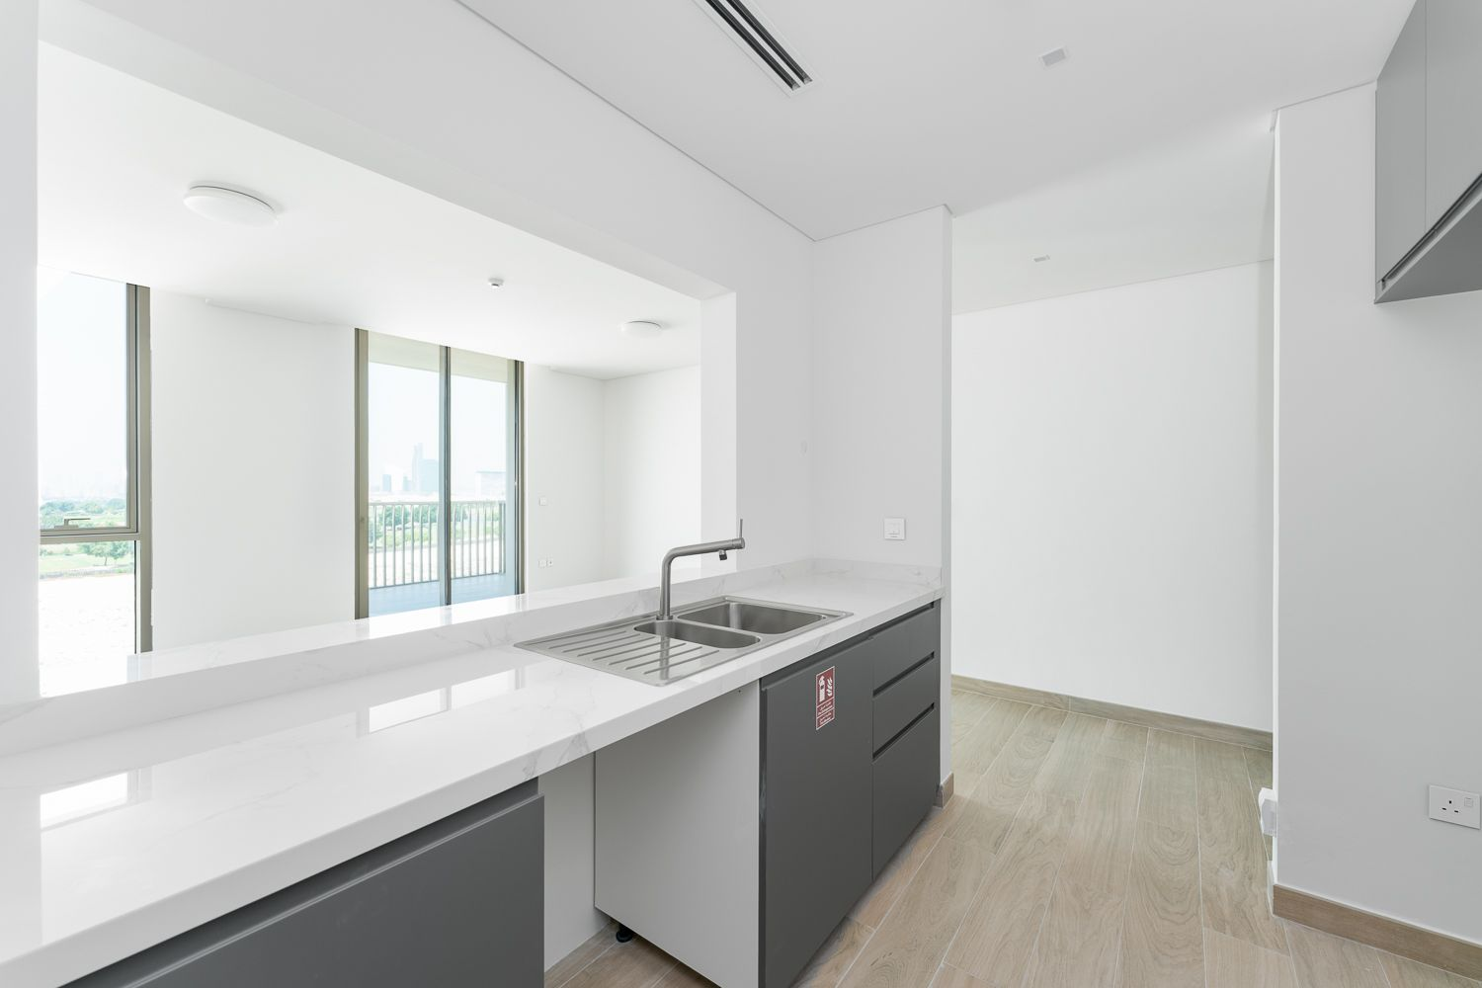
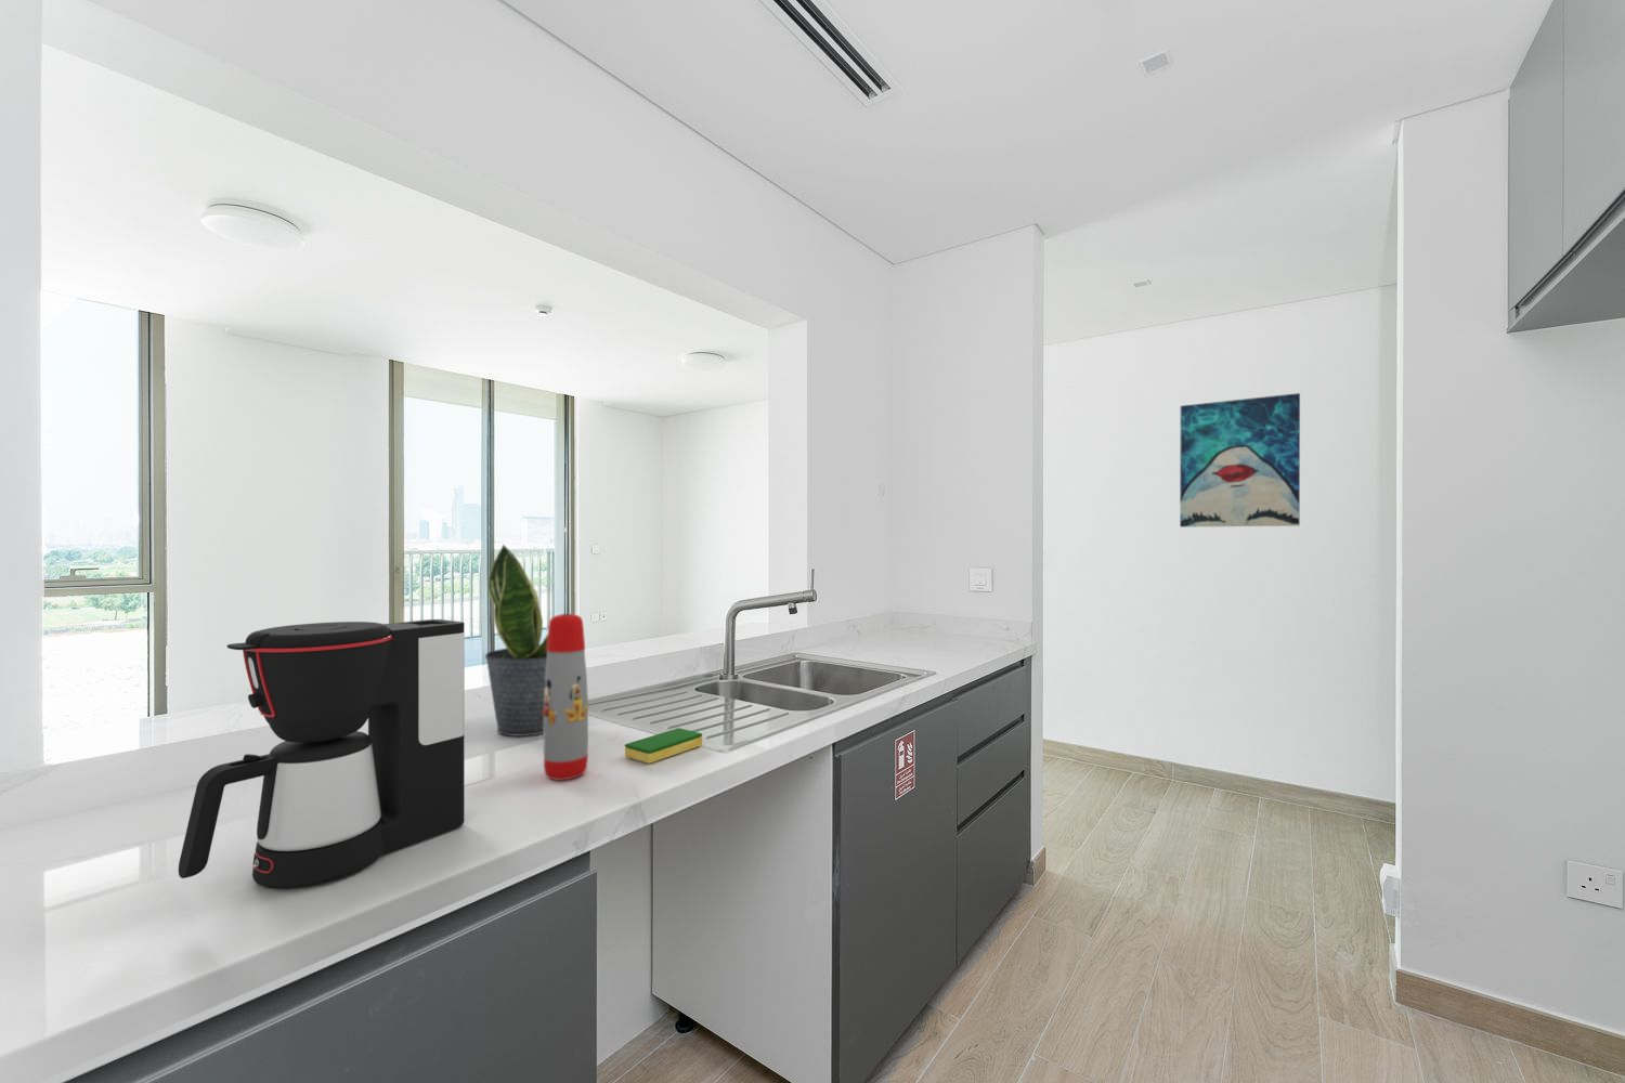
+ potted plant (531, 635)
+ wall art (1237, 463)
+ coffee maker (336, 742)
+ water bottle (566, 693)
+ dish sponge (664, 745)
